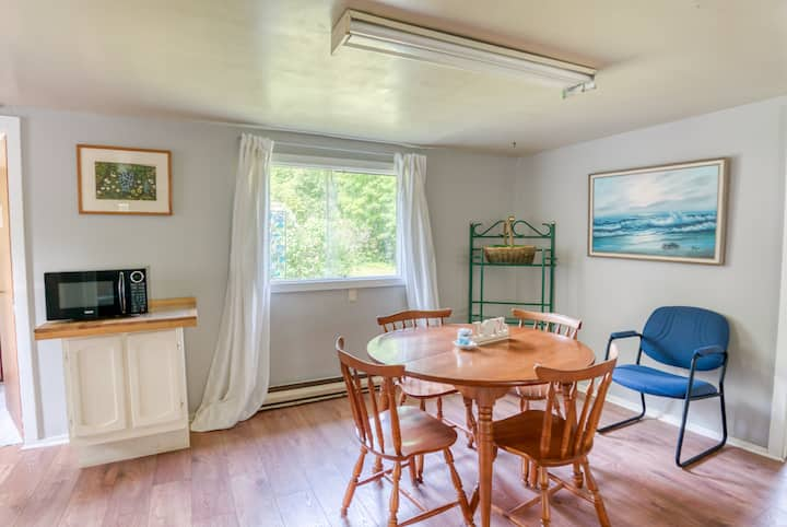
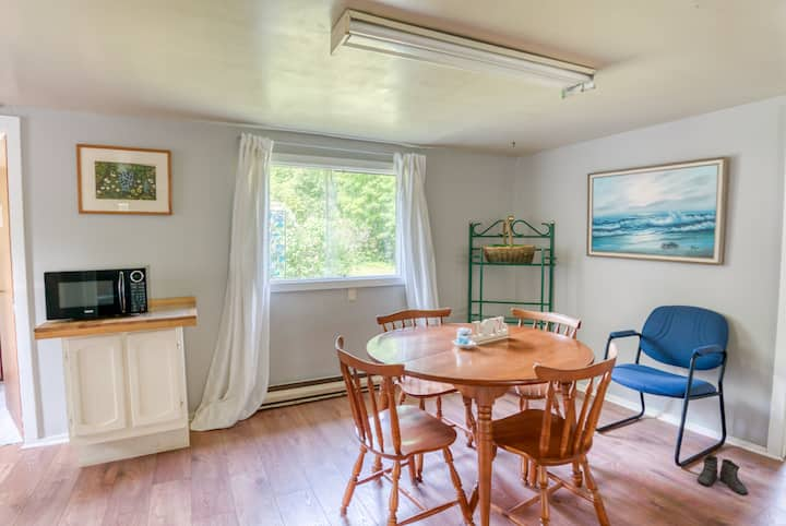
+ boots (719, 473)
